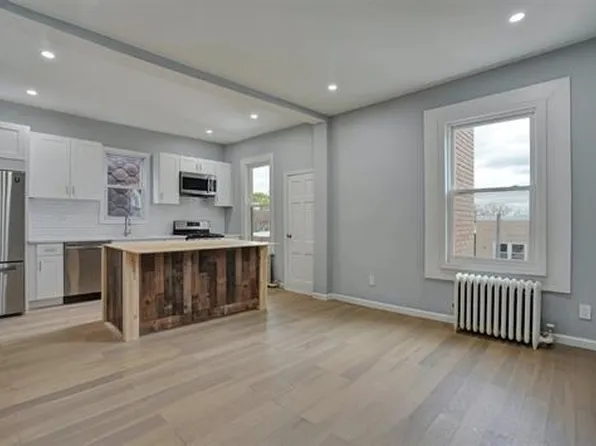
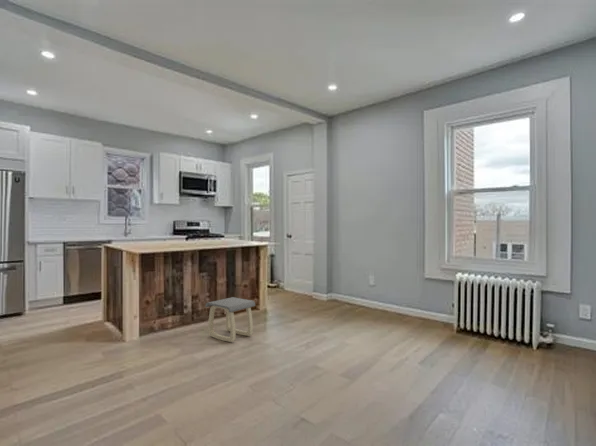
+ stool (230, 318)
